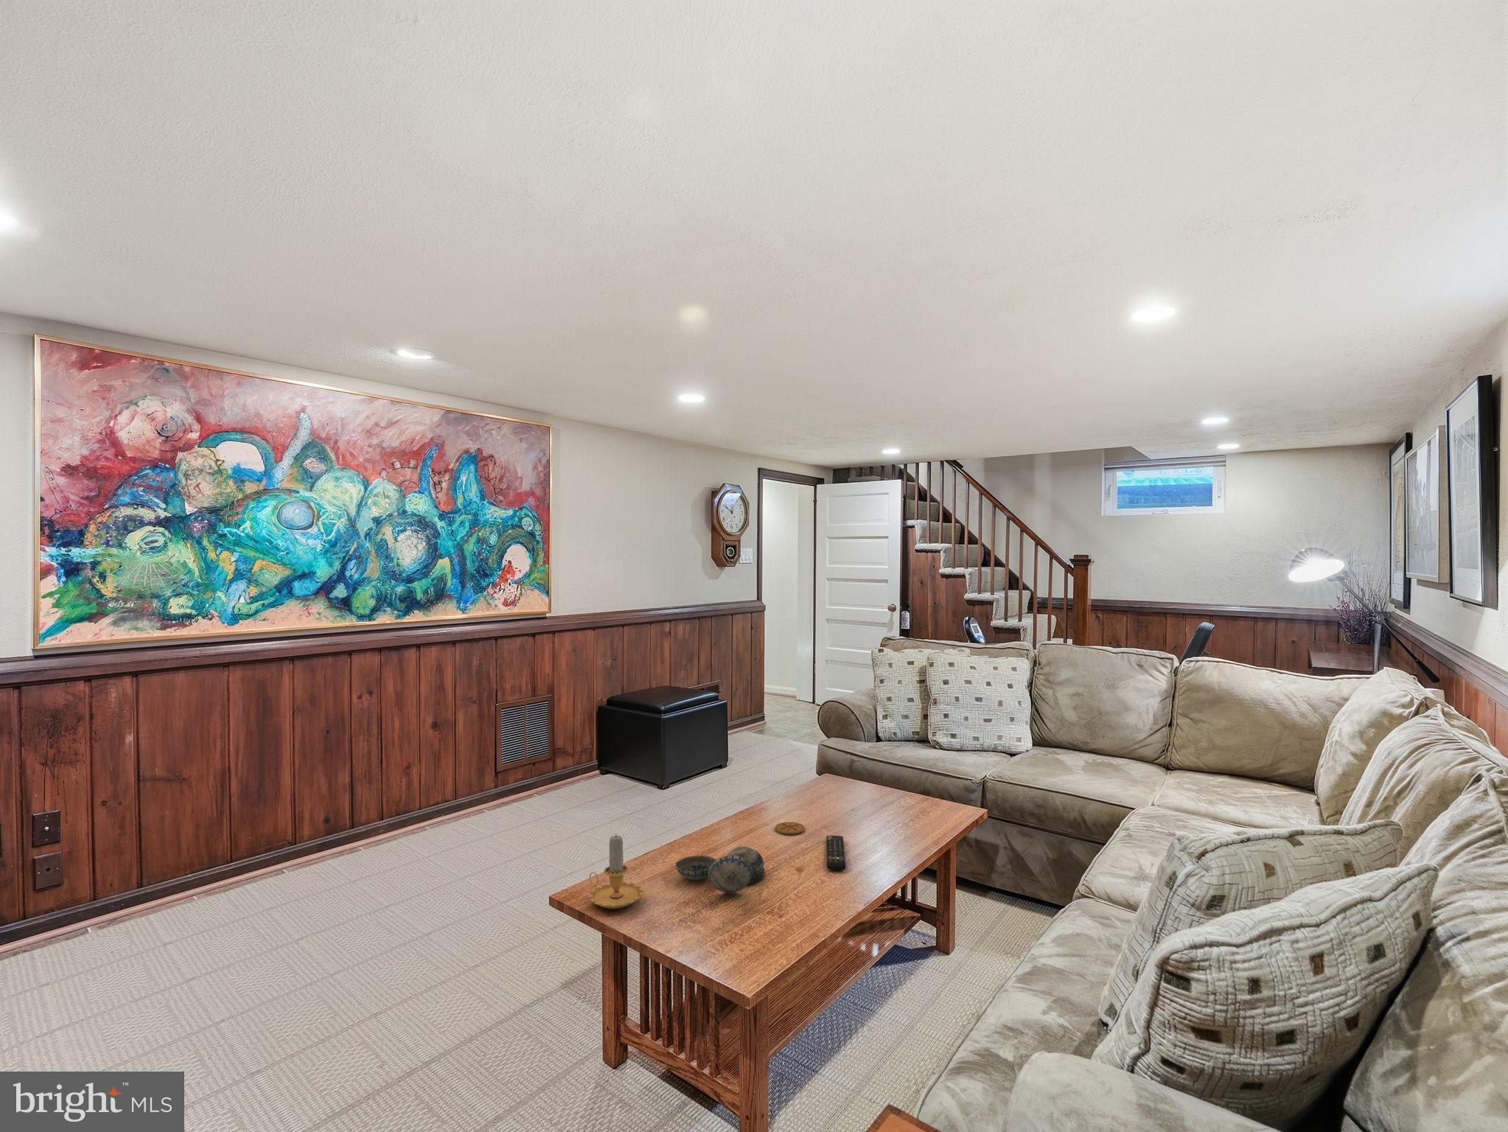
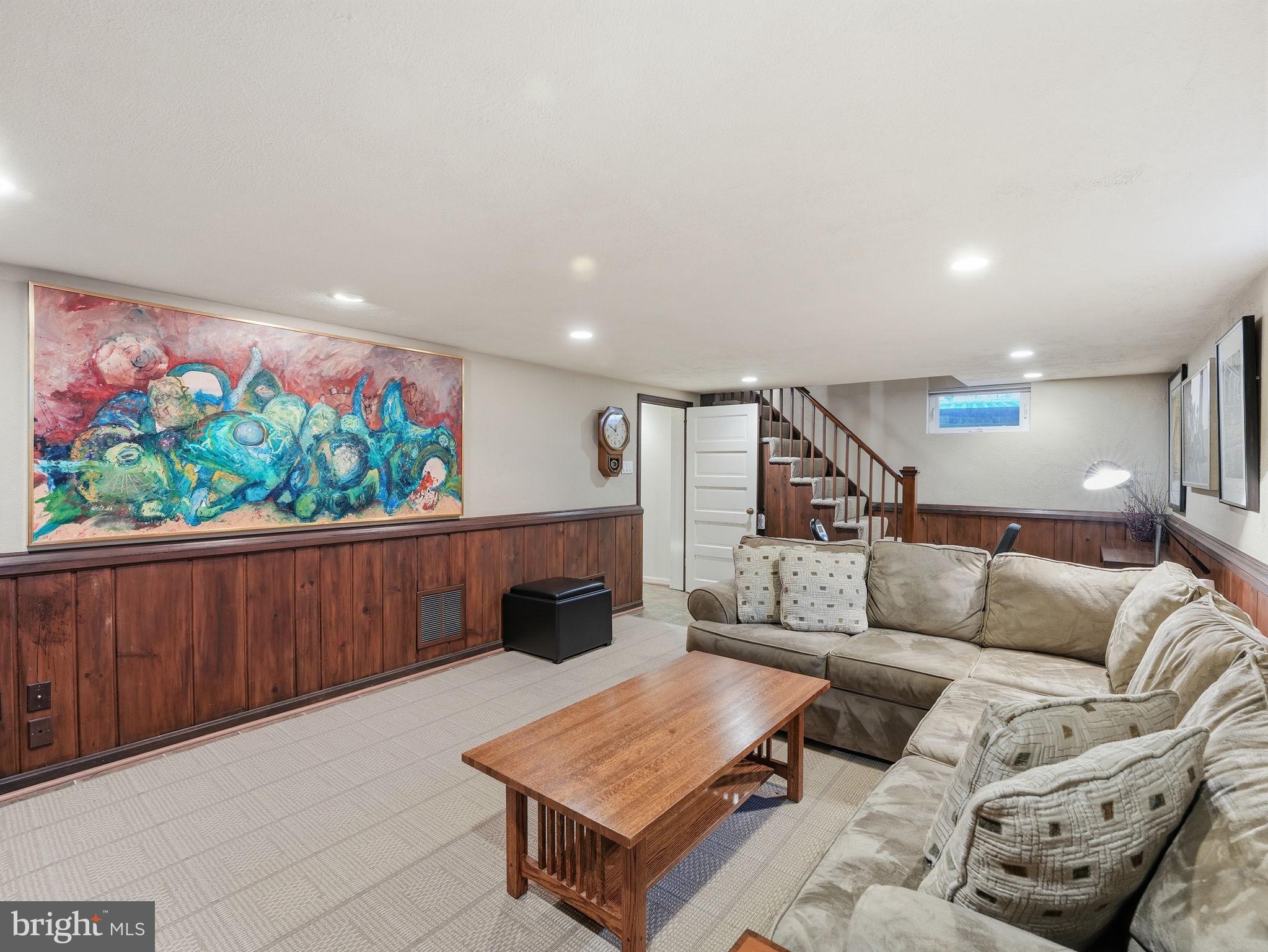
- candle (611, 866)
- coaster (790, 828)
- remote control (835, 851)
- decorative bowl (725, 860)
